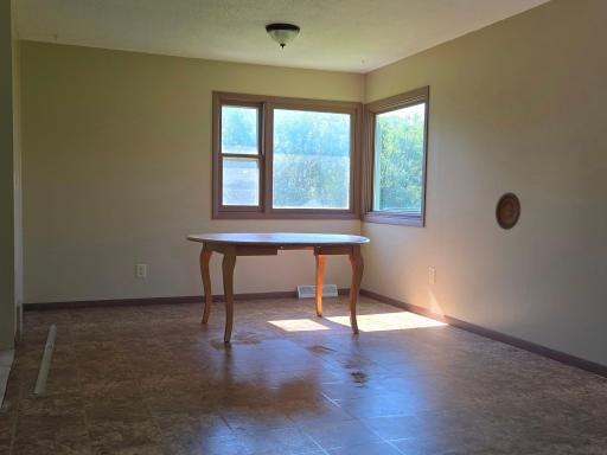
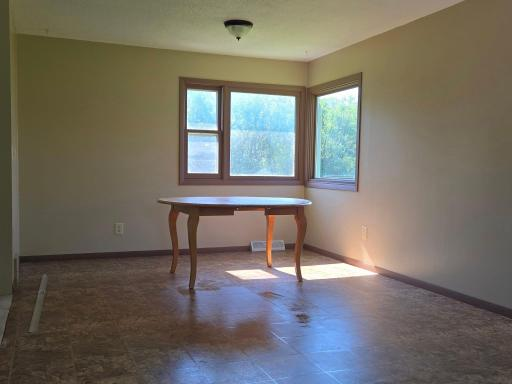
- decorative plate (507, 211)
